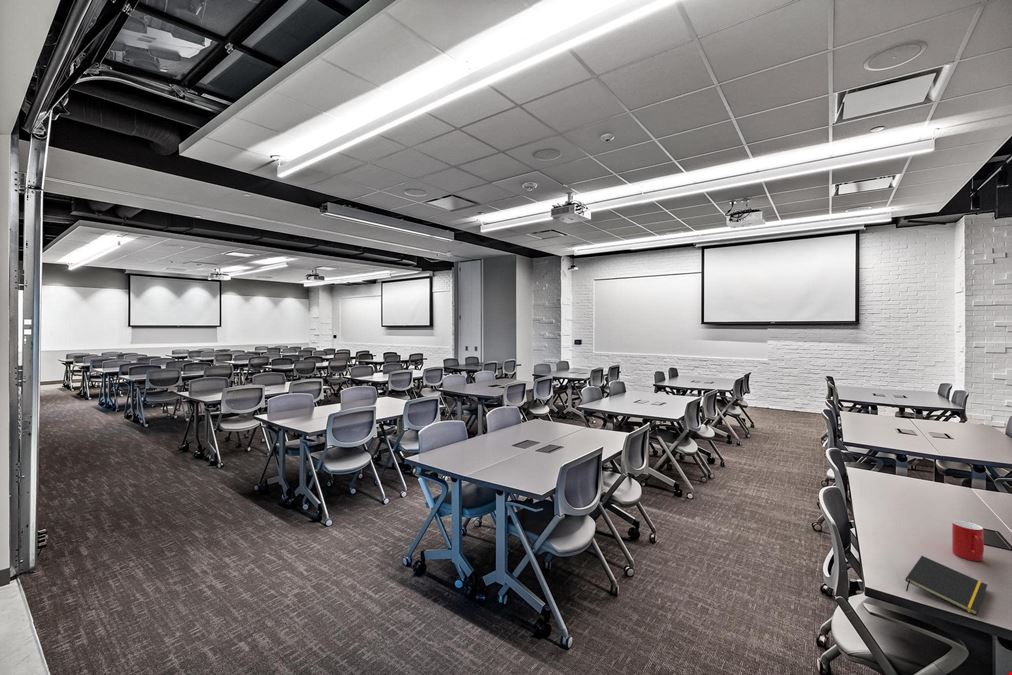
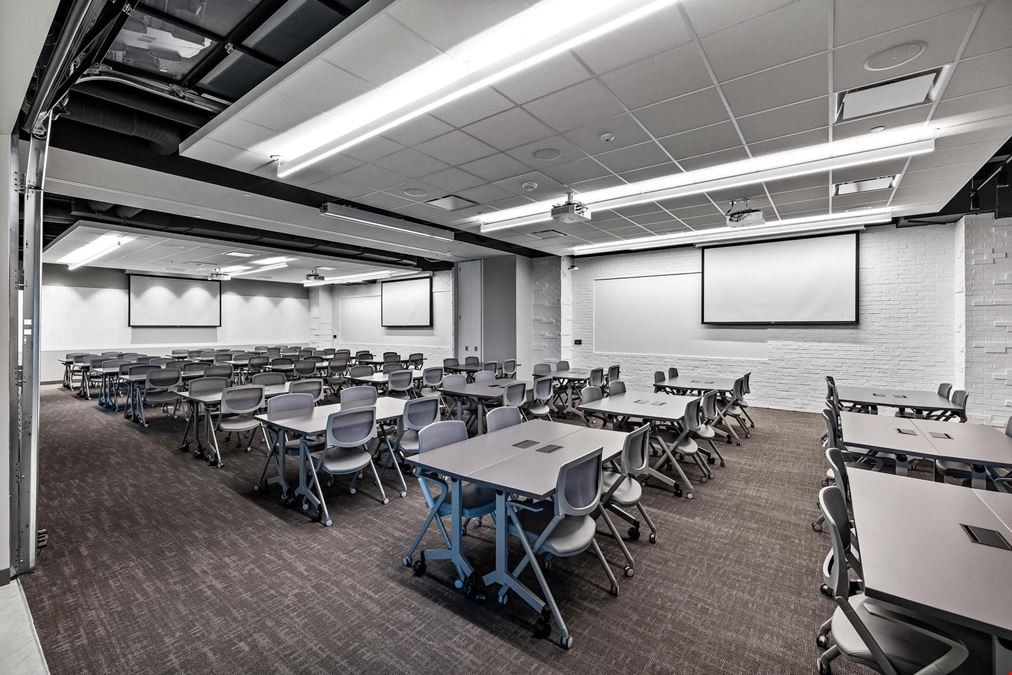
- notepad (946, 582)
- cup (968, 542)
